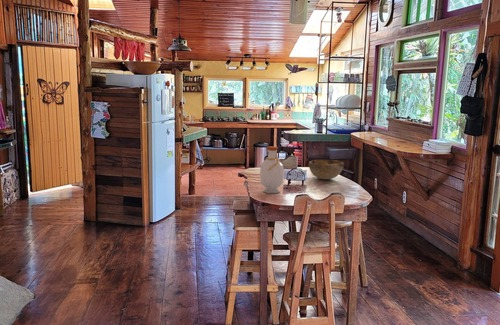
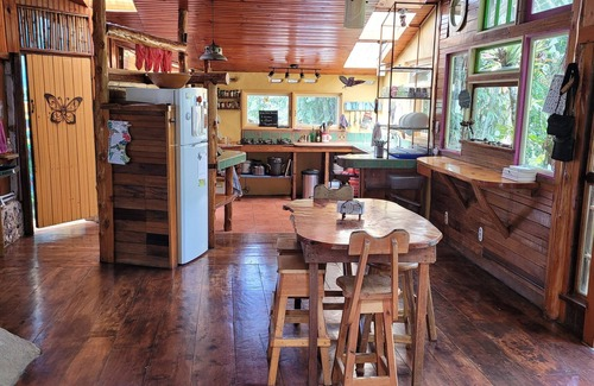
- decorative bowl (325, 170)
- bottle (272, 169)
